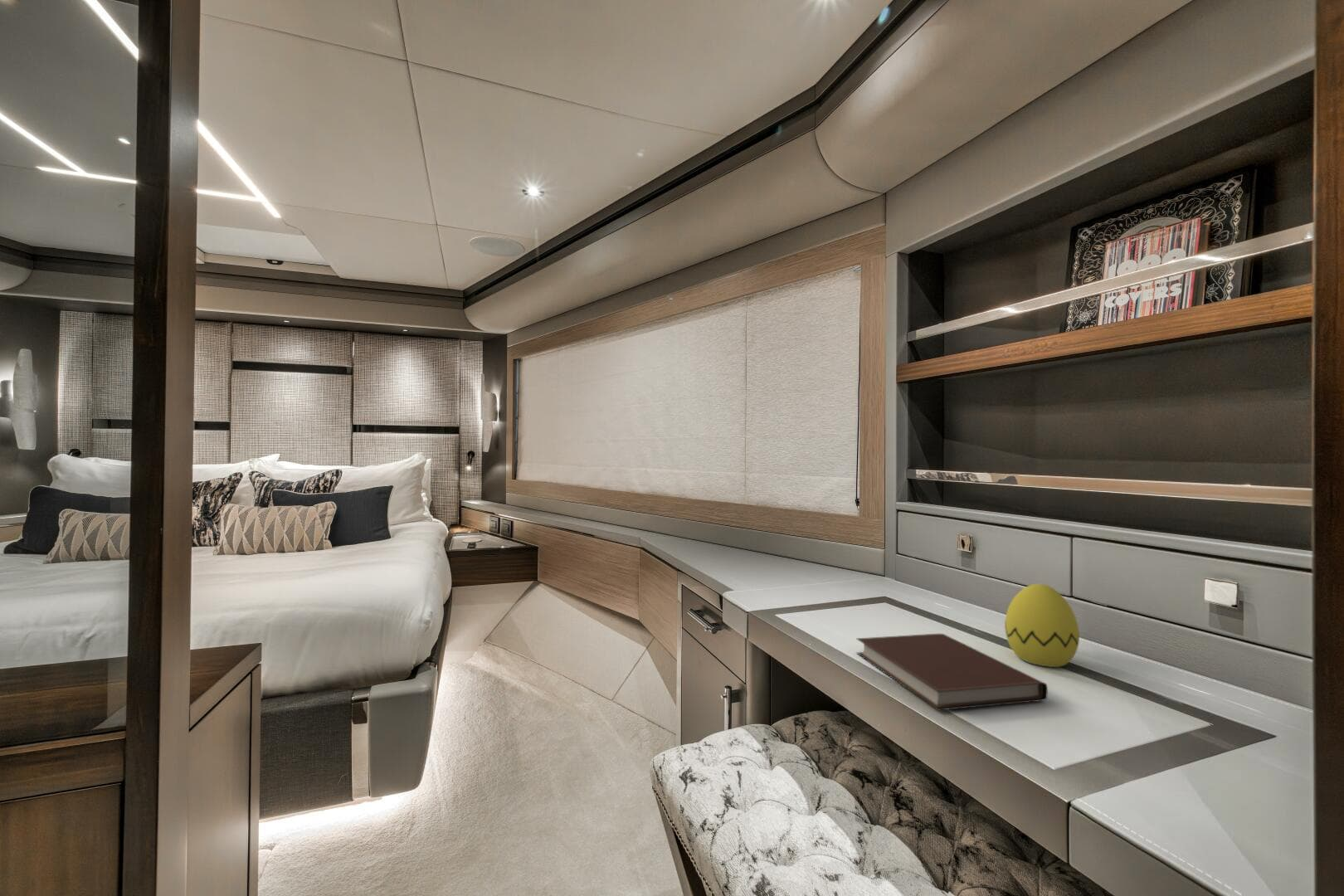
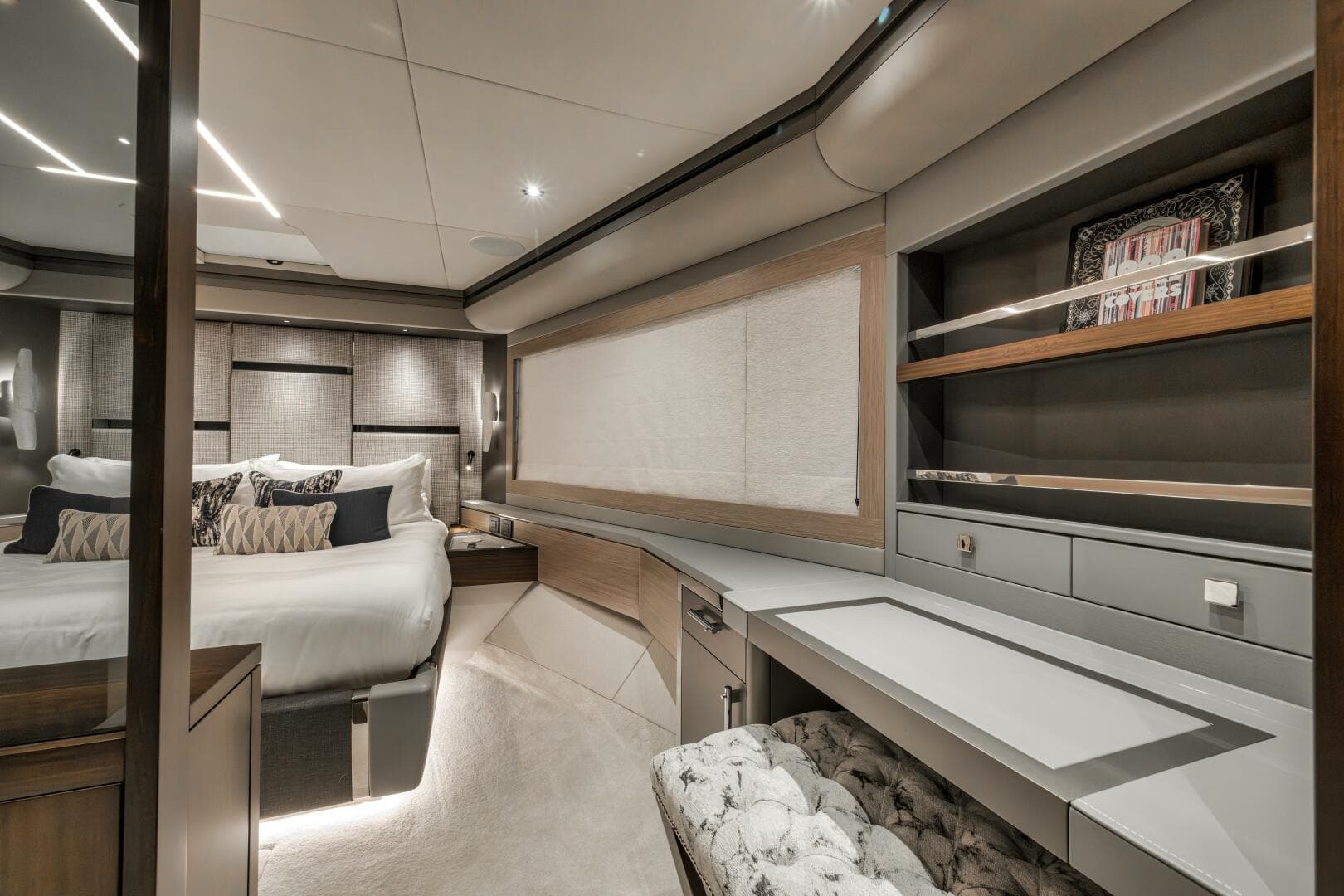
- decorative egg (1040, 621)
- notebook (942, 666)
